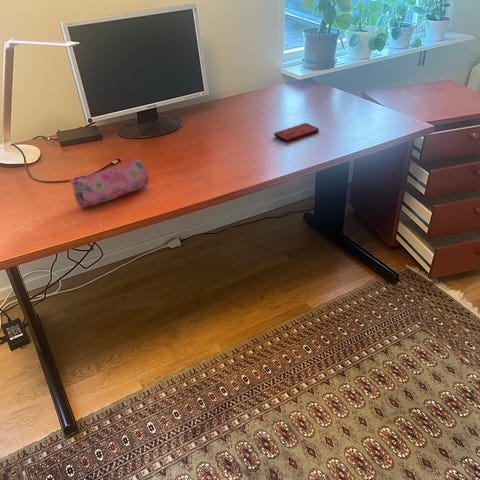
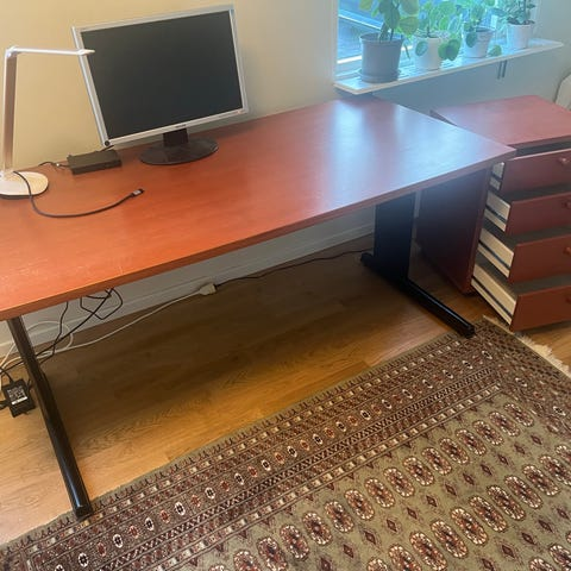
- pencil case (110, 182)
- smartphone (296, 132)
